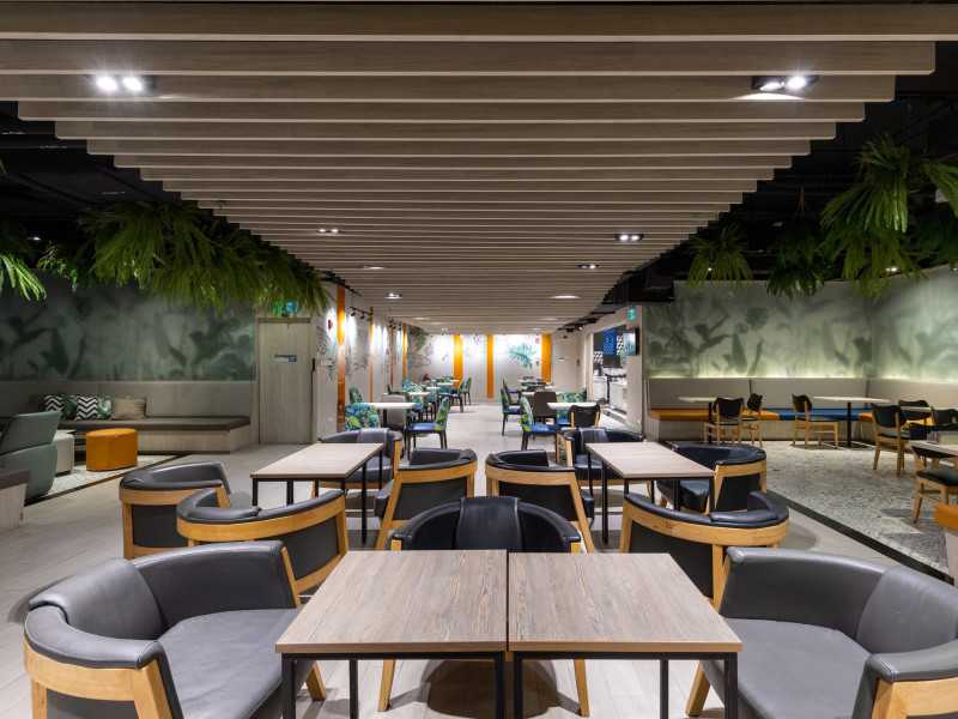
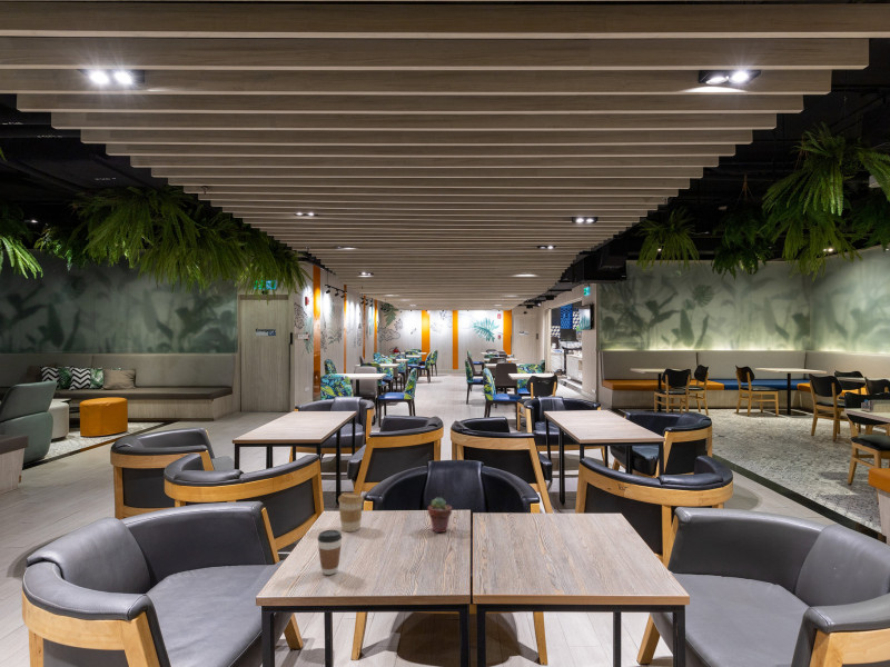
+ coffee cup (350, 510)
+ potted succulent (439, 514)
+ coffee cup (329, 551)
